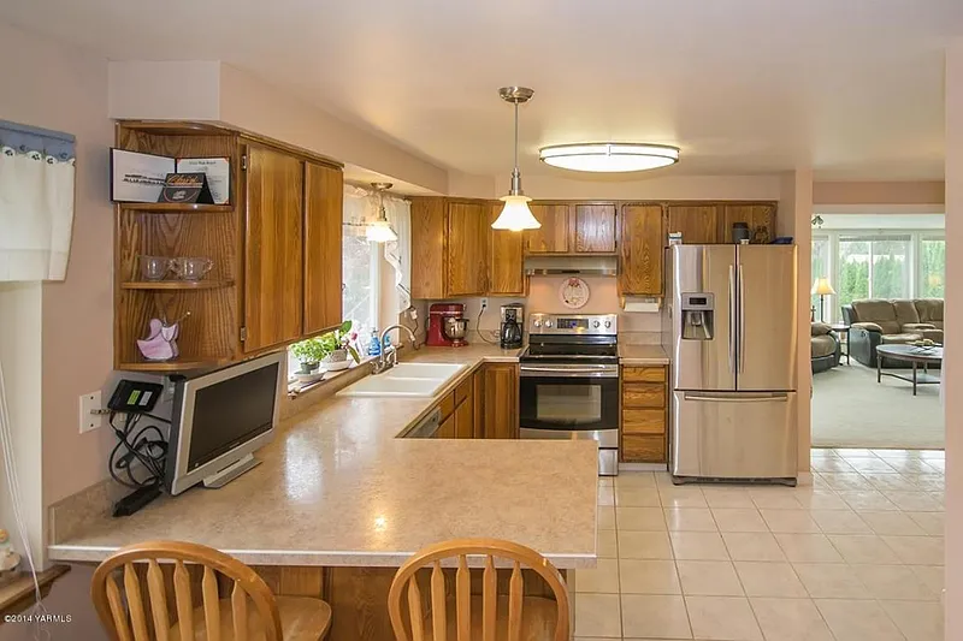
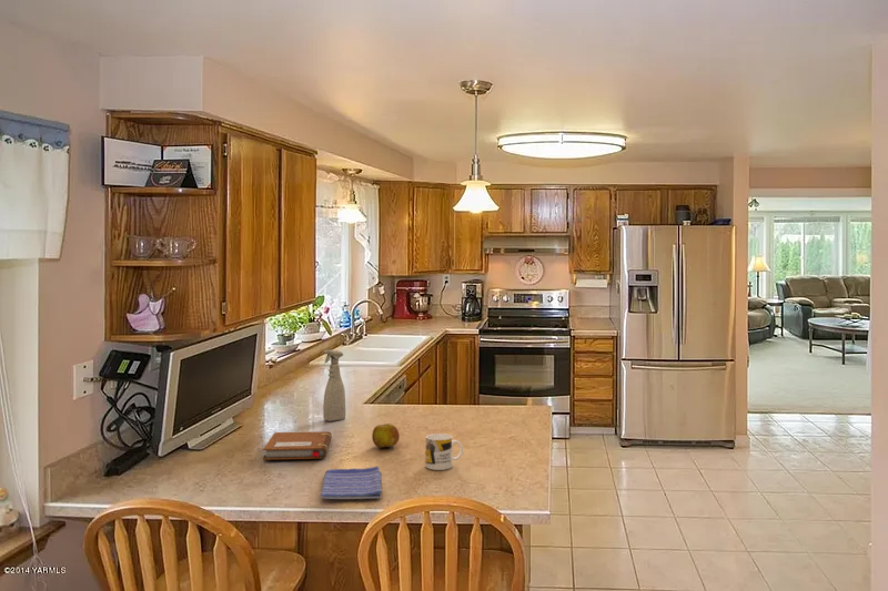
+ spray bottle (334, 384)
+ dish towel (352, 481)
+ fruit (385, 435)
+ notebook (299, 445)
+ mug (444, 451)
